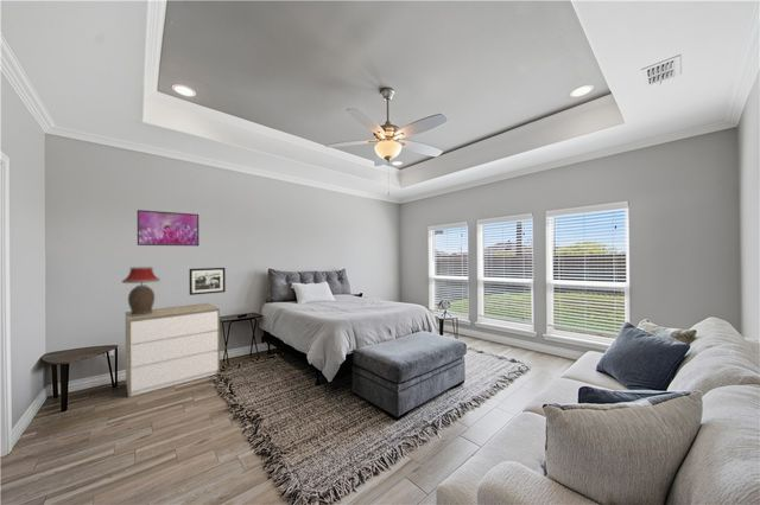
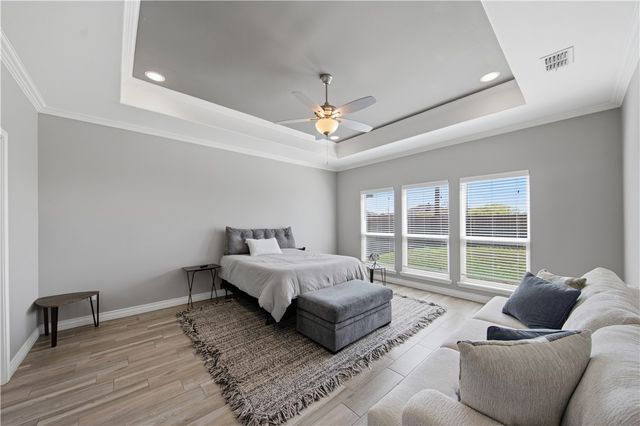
- dresser (173, 343)
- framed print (169, 229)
- table lamp (141, 290)
- picture frame (208, 280)
